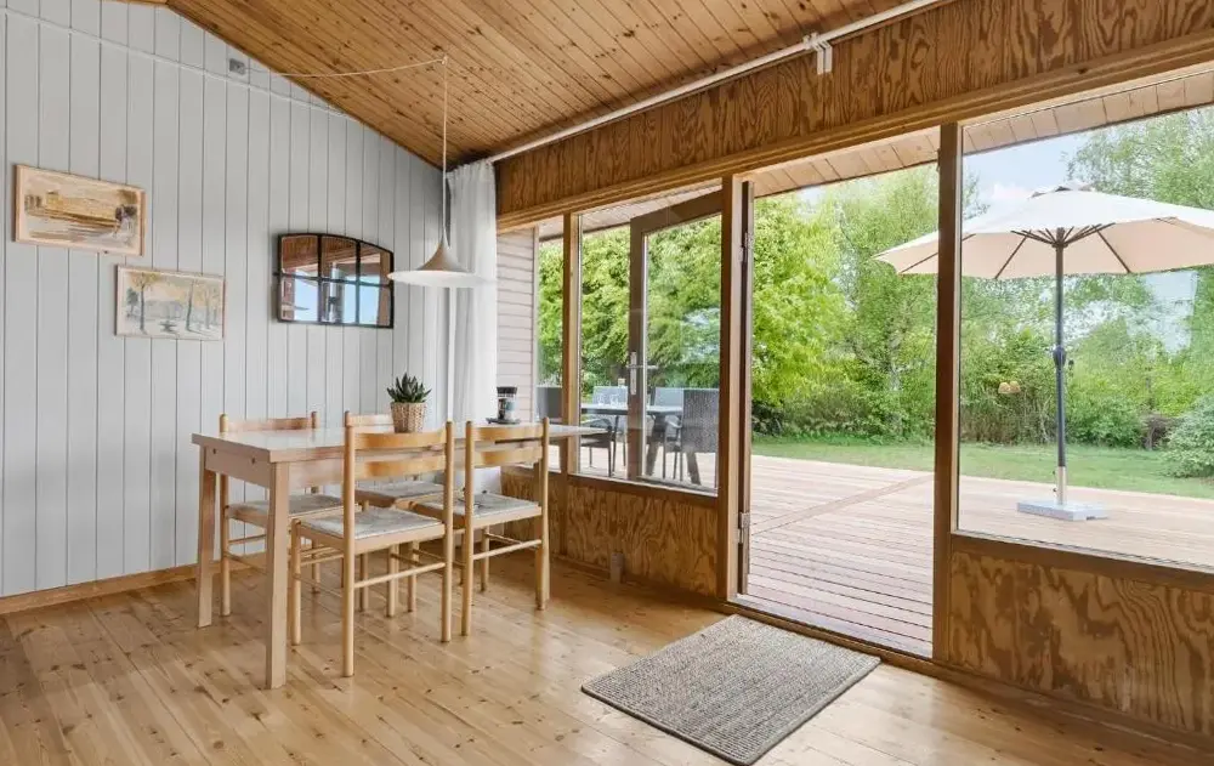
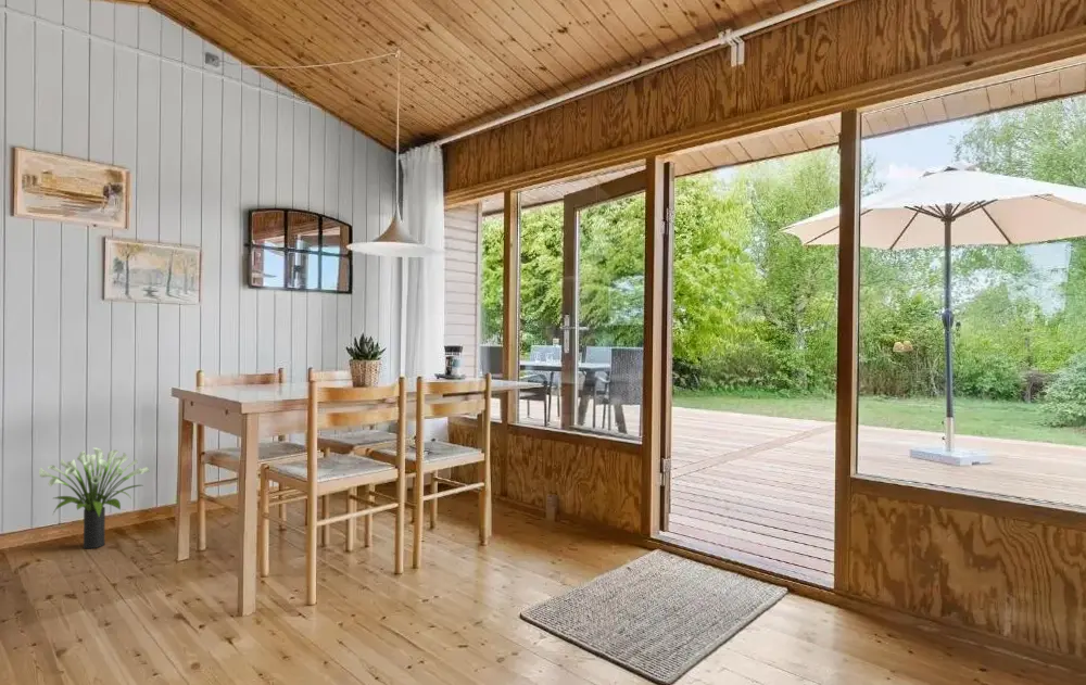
+ potted plant (97, 496)
